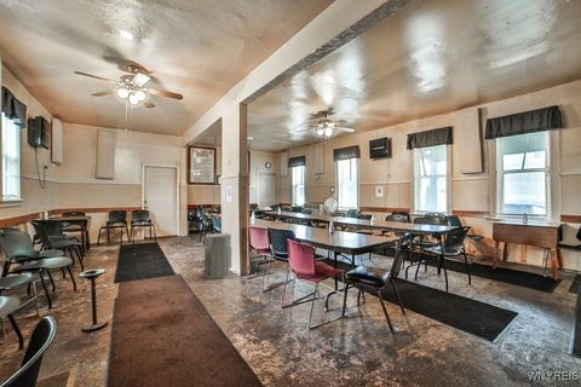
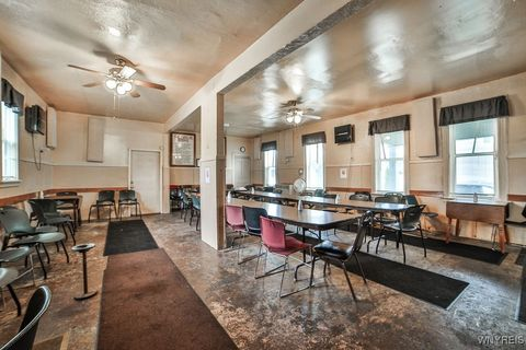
- air purifier (218, 254)
